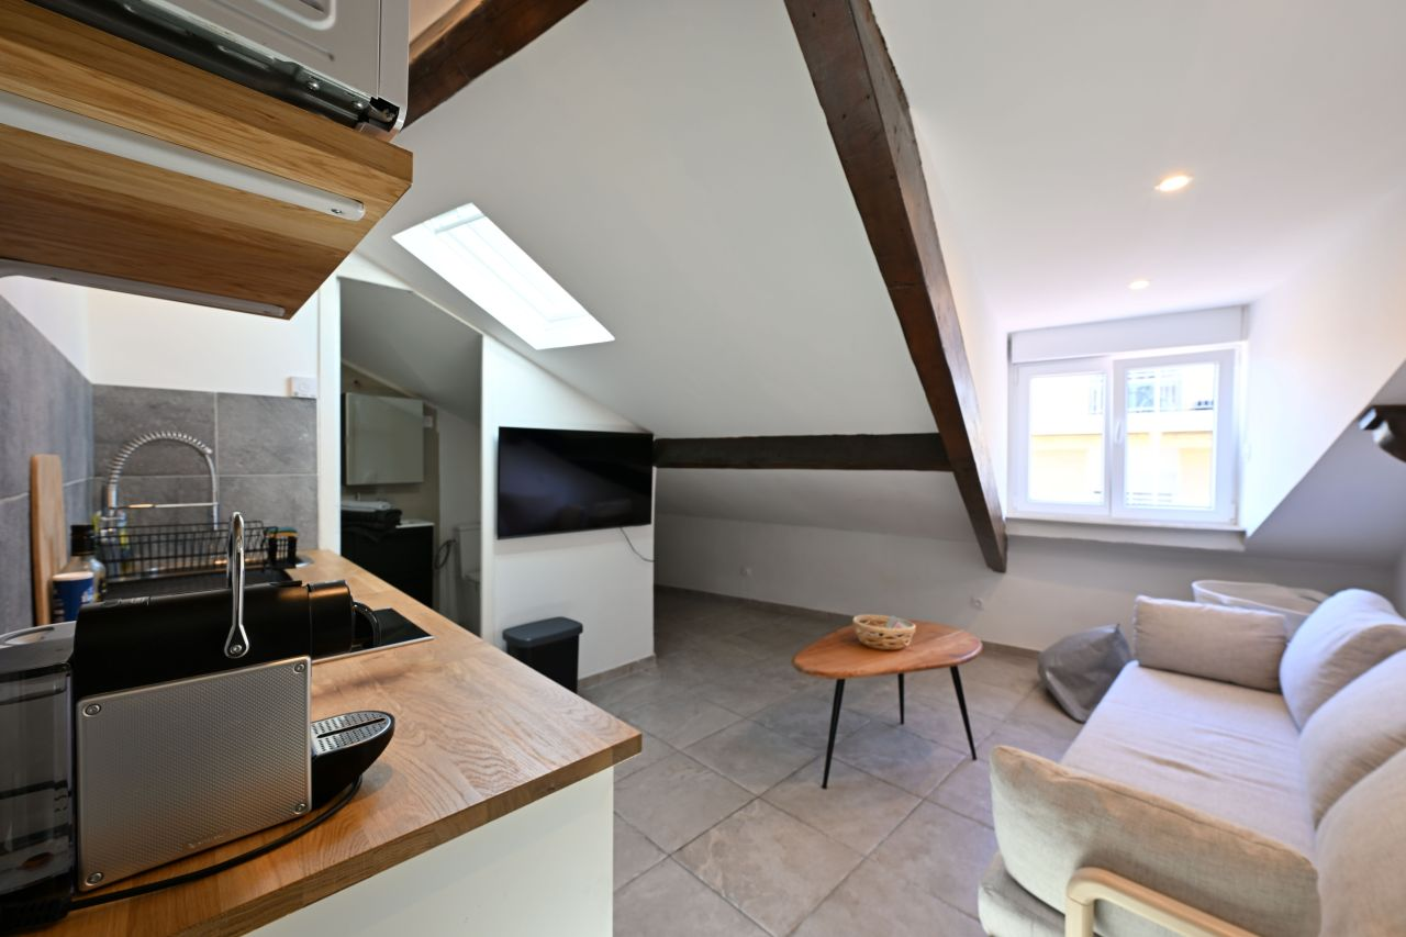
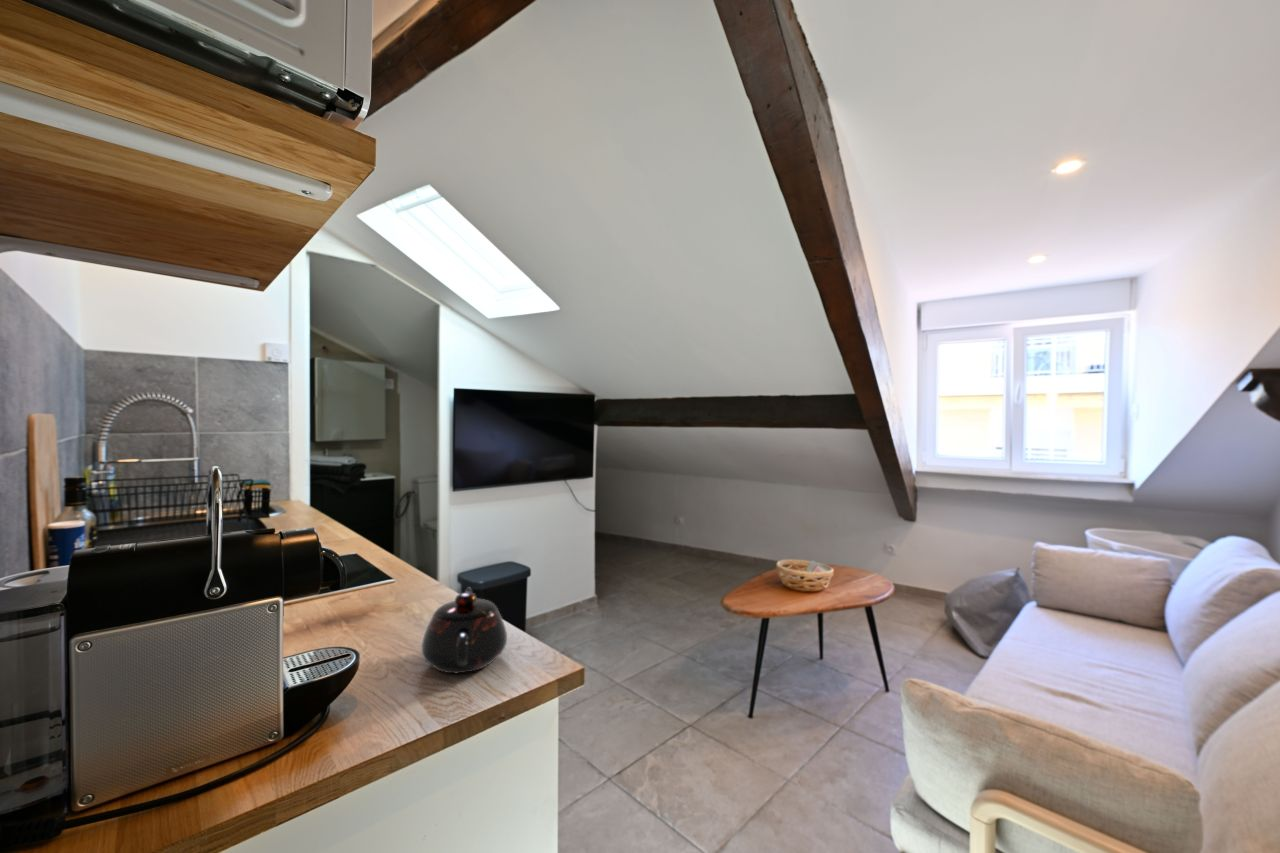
+ teapot (465, 625)
